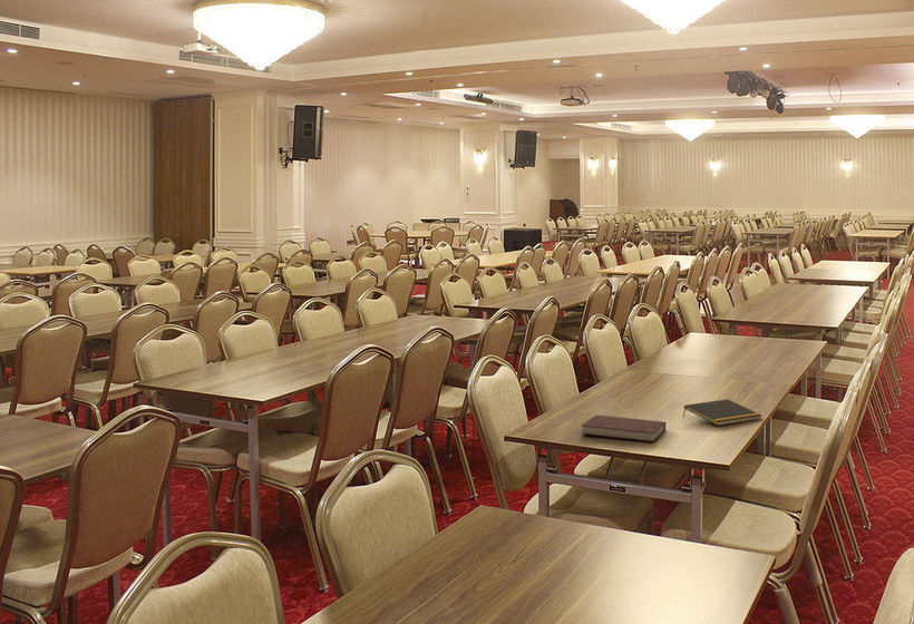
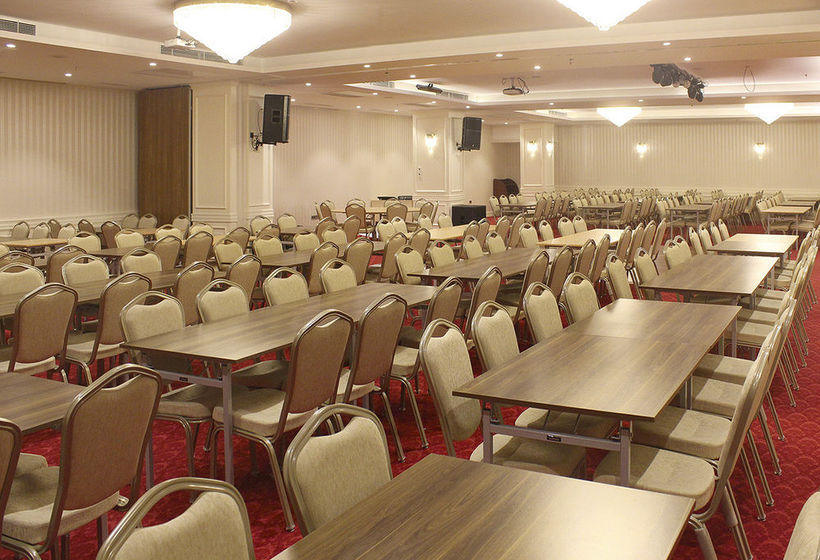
- notepad (722, 411)
- notebook (623, 428)
